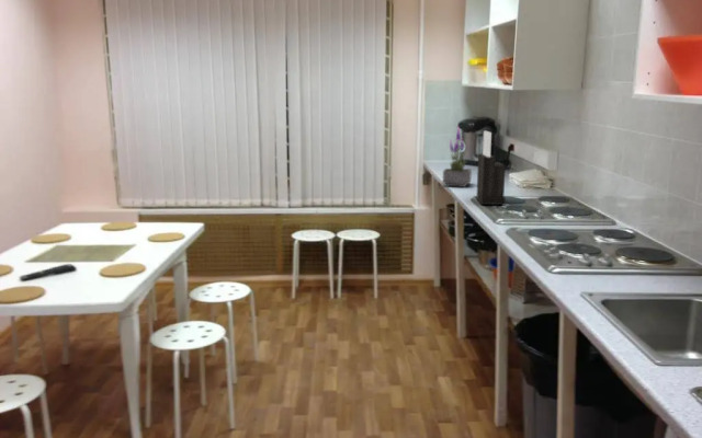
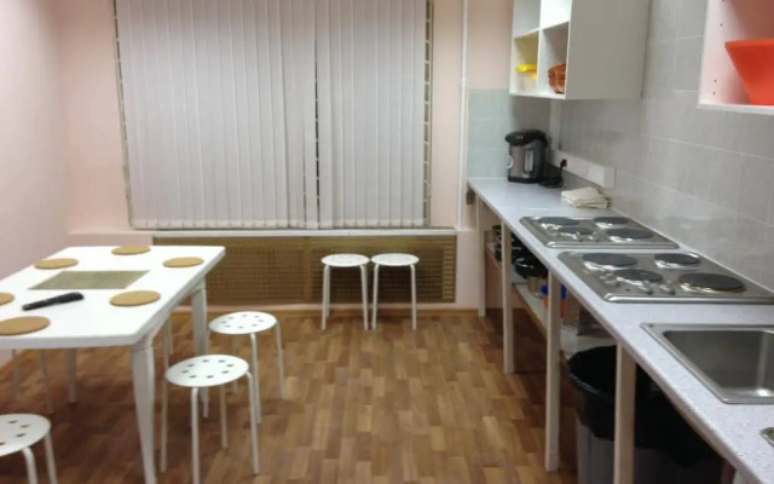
- knife block (492, 166)
- potted plant (457, 155)
